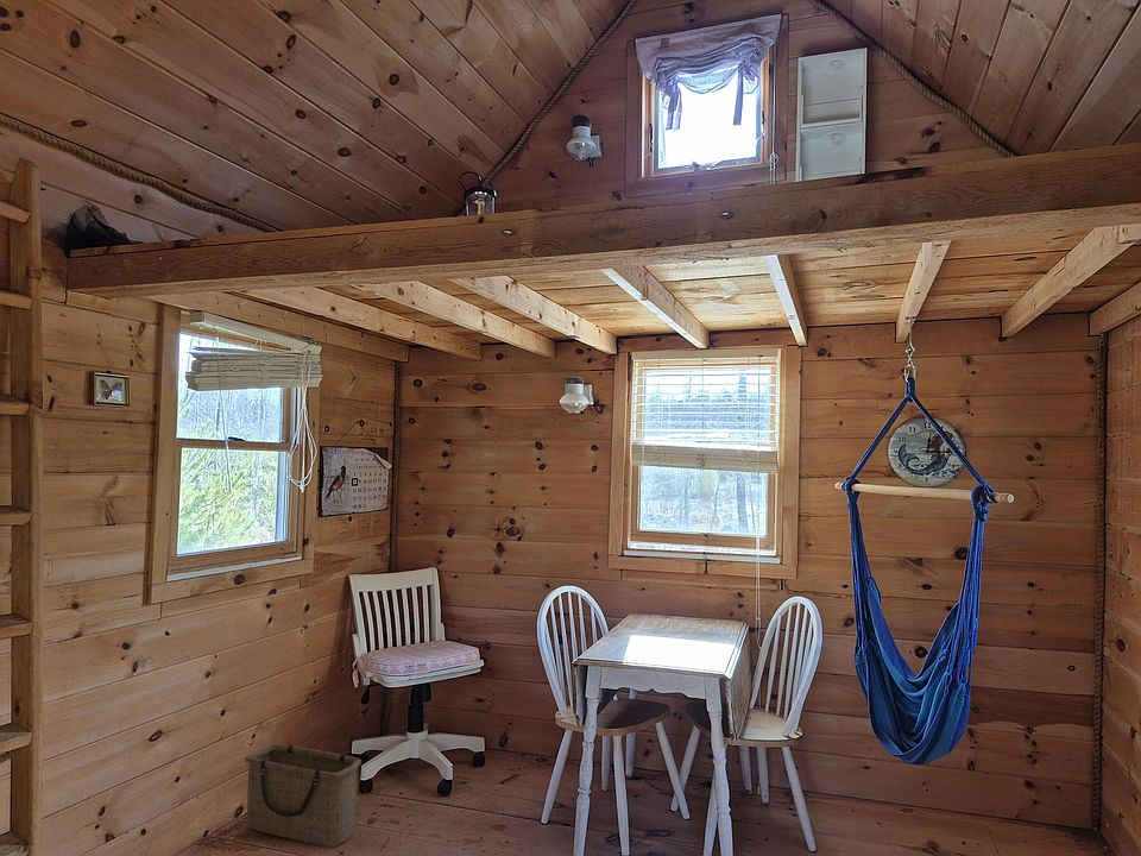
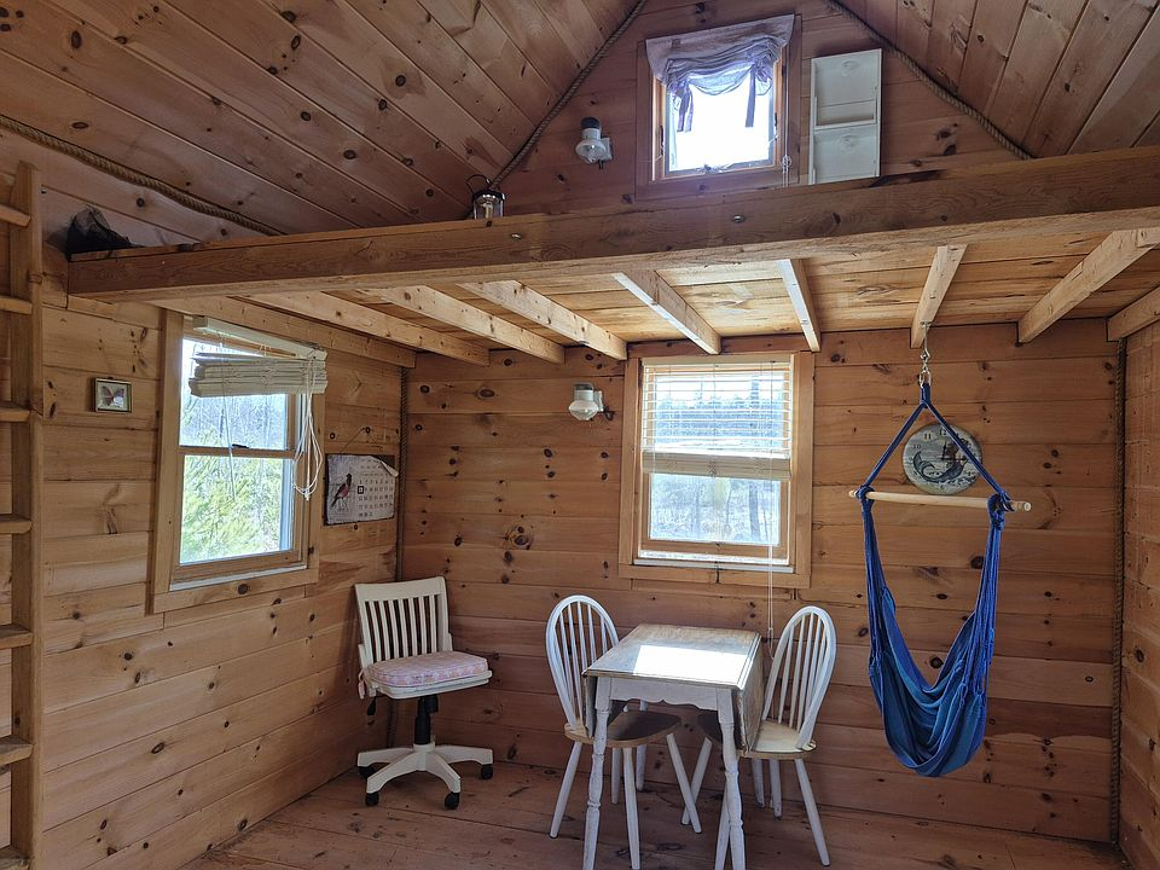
- basket (302, 793)
